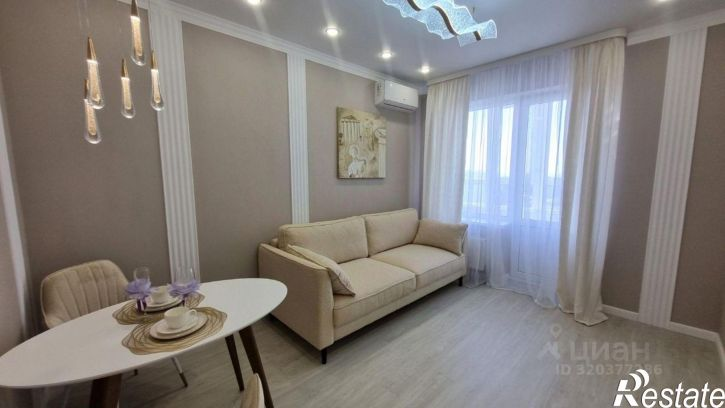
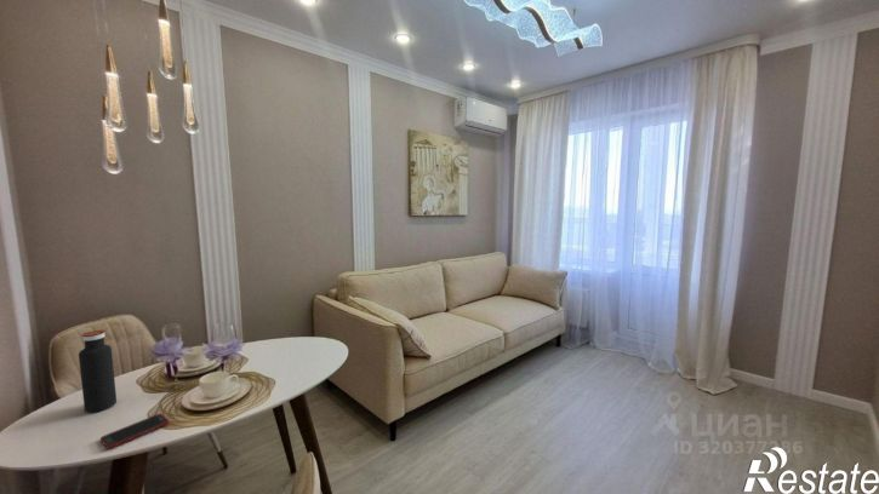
+ cell phone (136, 430)
+ water bottle (97, 369)
